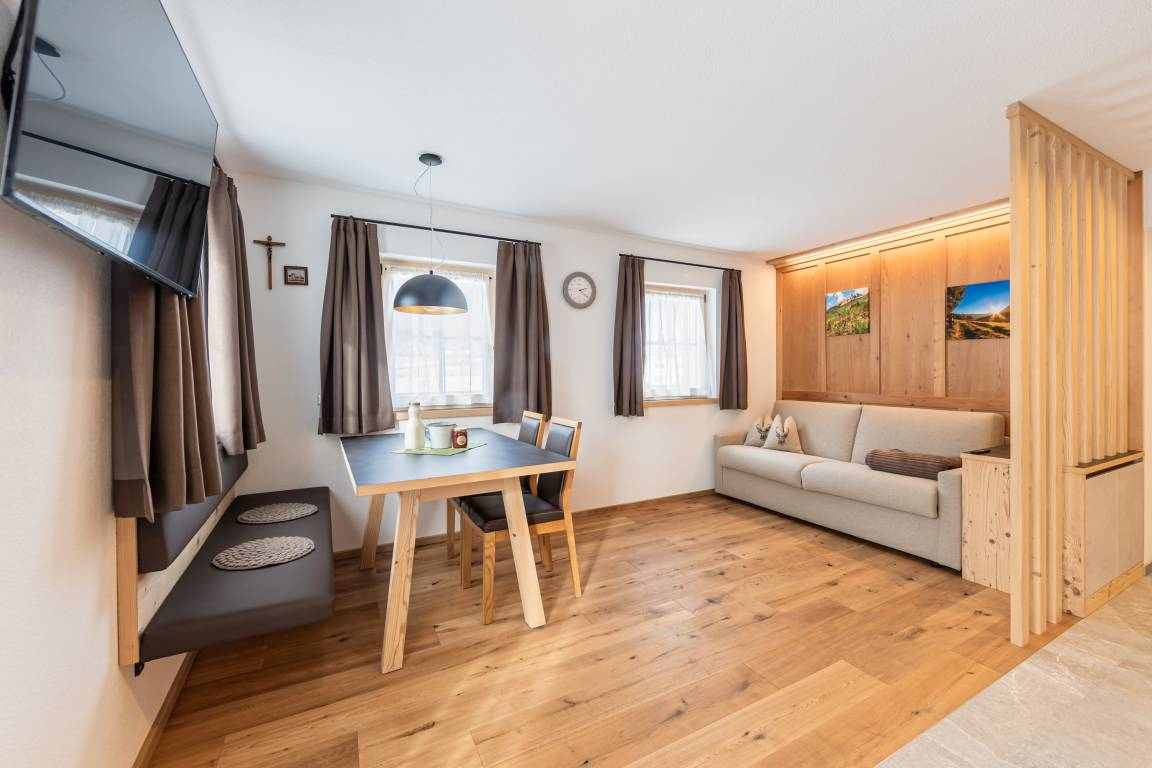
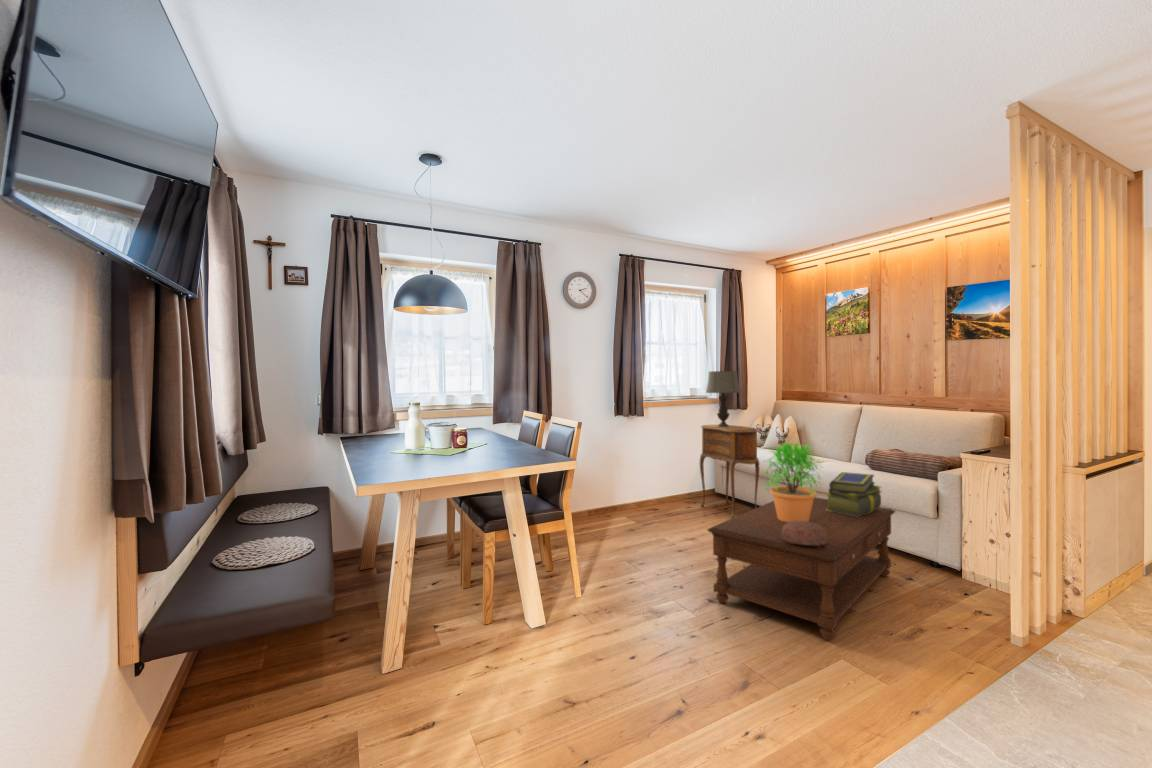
+ potted plant (791, 478)
+ coffee table (807, 552)
+ side table (730, 468)
+ table lamp (723, 398)
+ stack of books (853, 492)
+ decorative bowl (804, 532)
